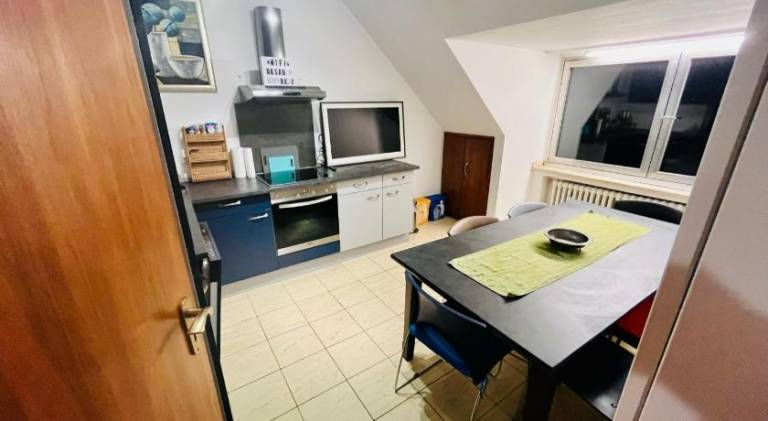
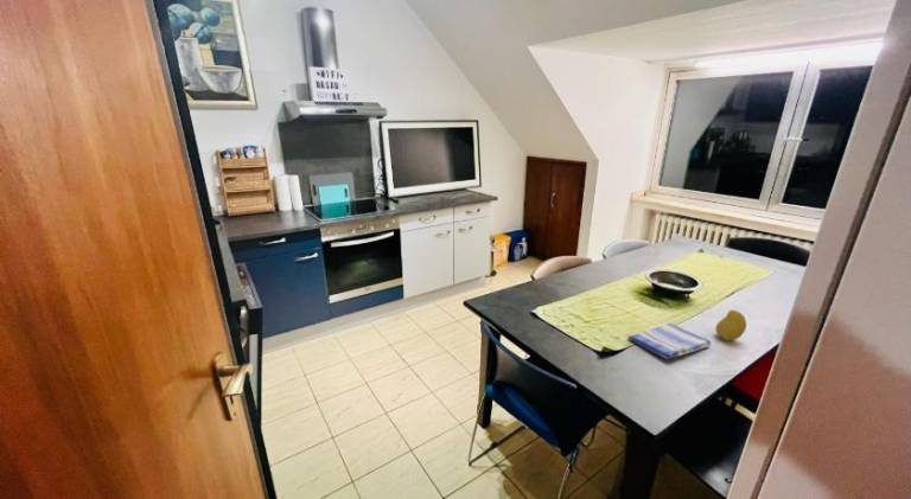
+ fruit (731, 325)
+ dish towel (669, 339)
